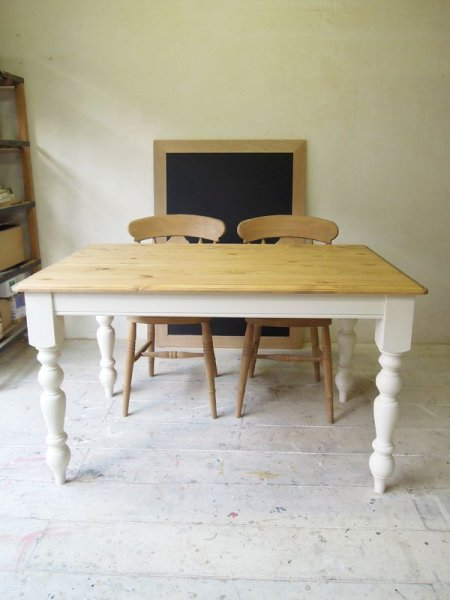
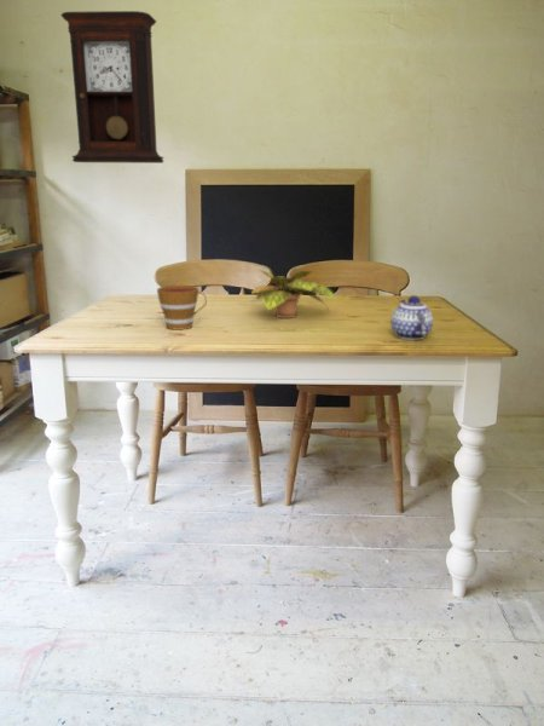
+ teapot (411, 316)
+ plant (291, 290)
+ cup (181, 307)
+ pendulum clock (112, 91)
